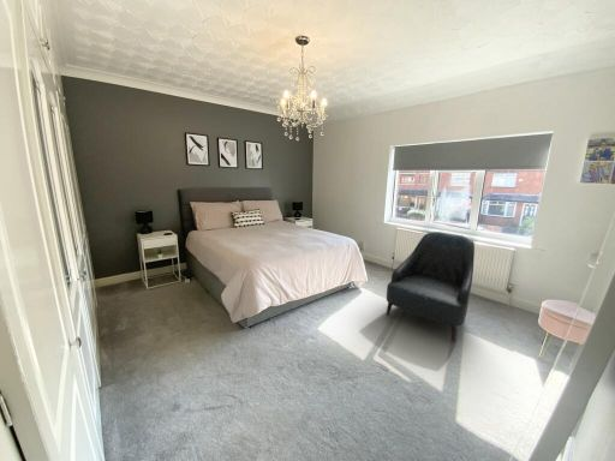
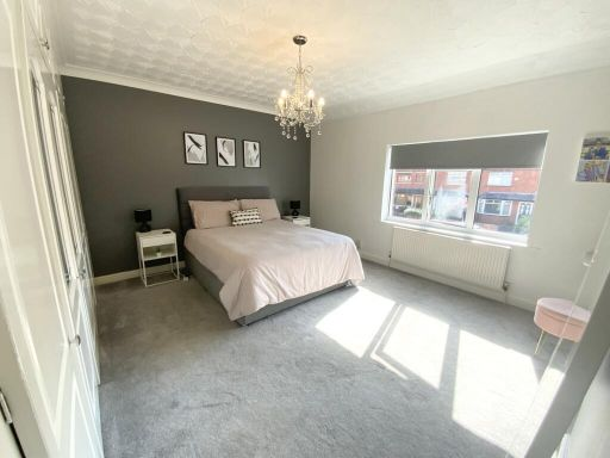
- armchair (434, 277)
